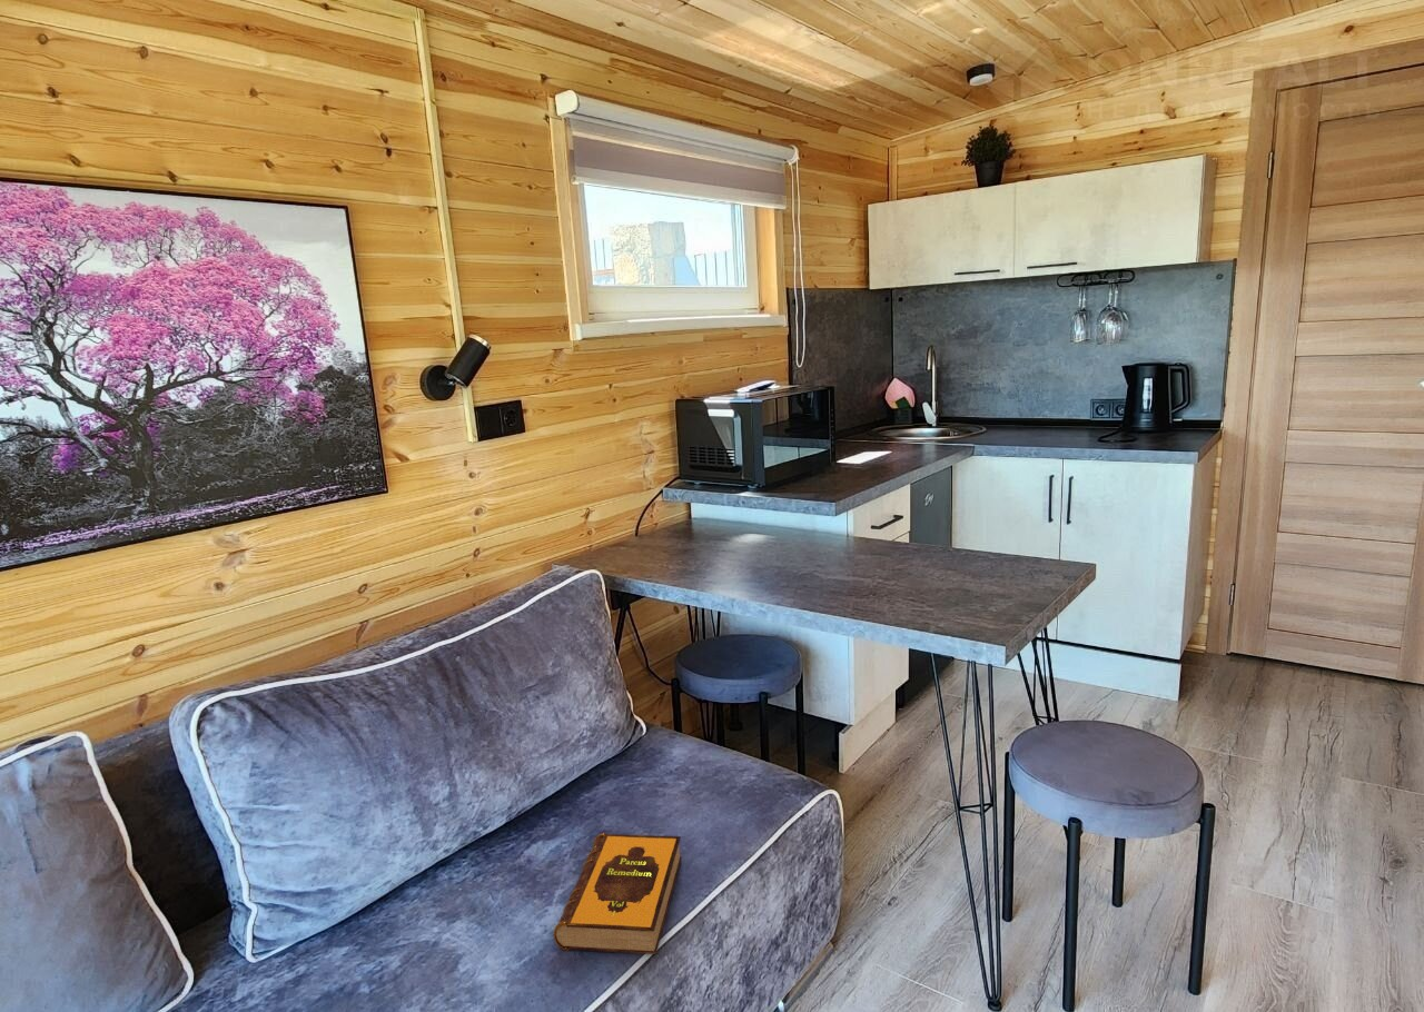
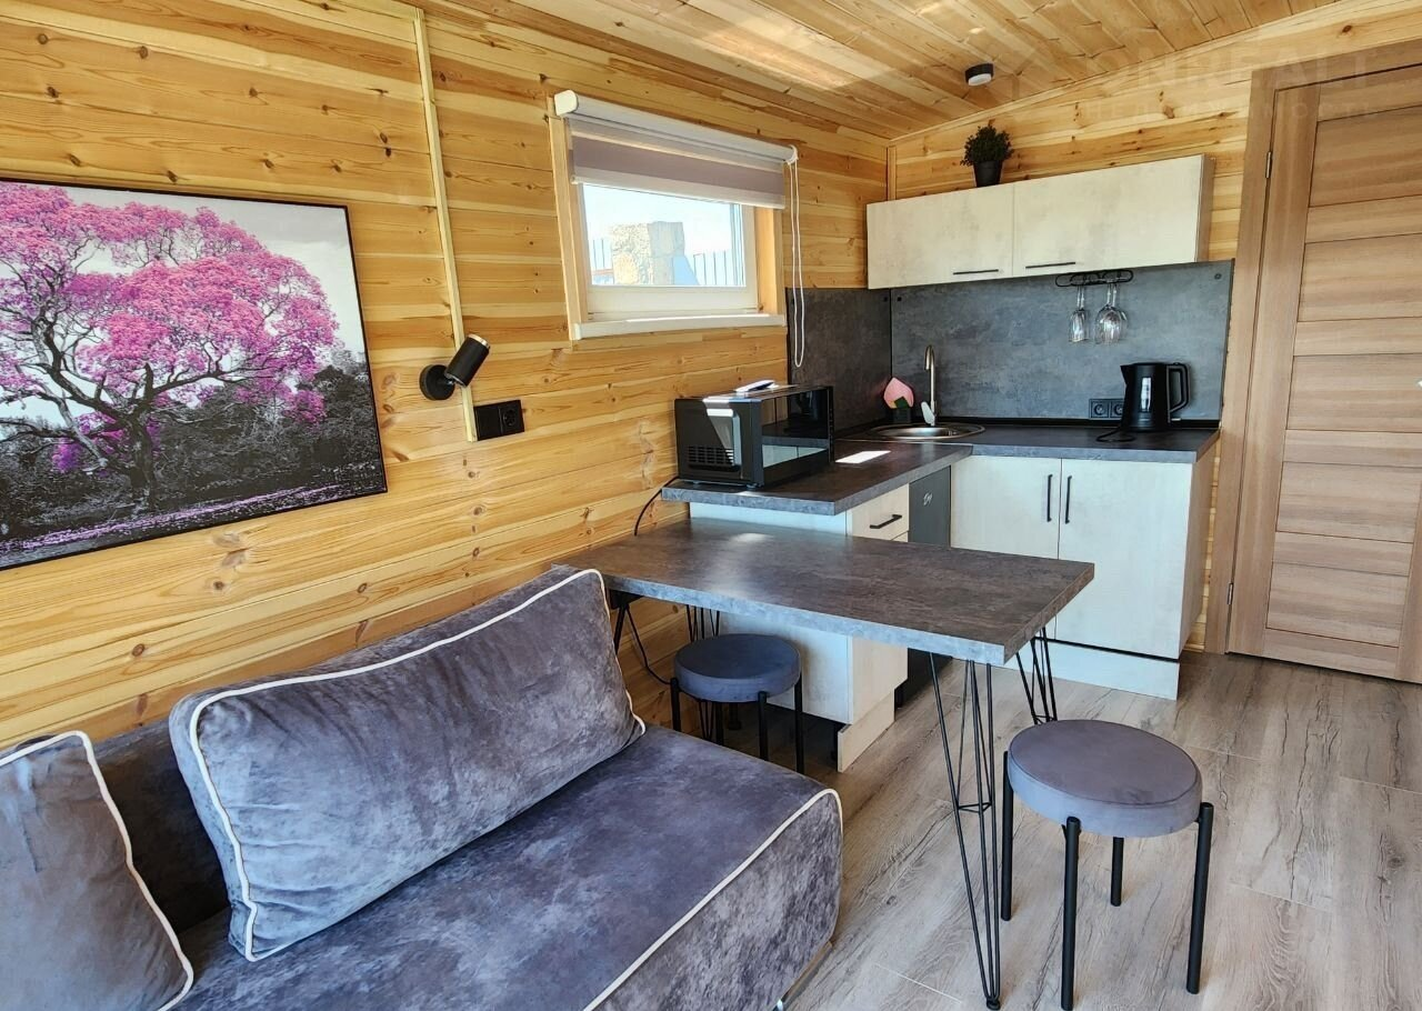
- hardback book (621, 889)
